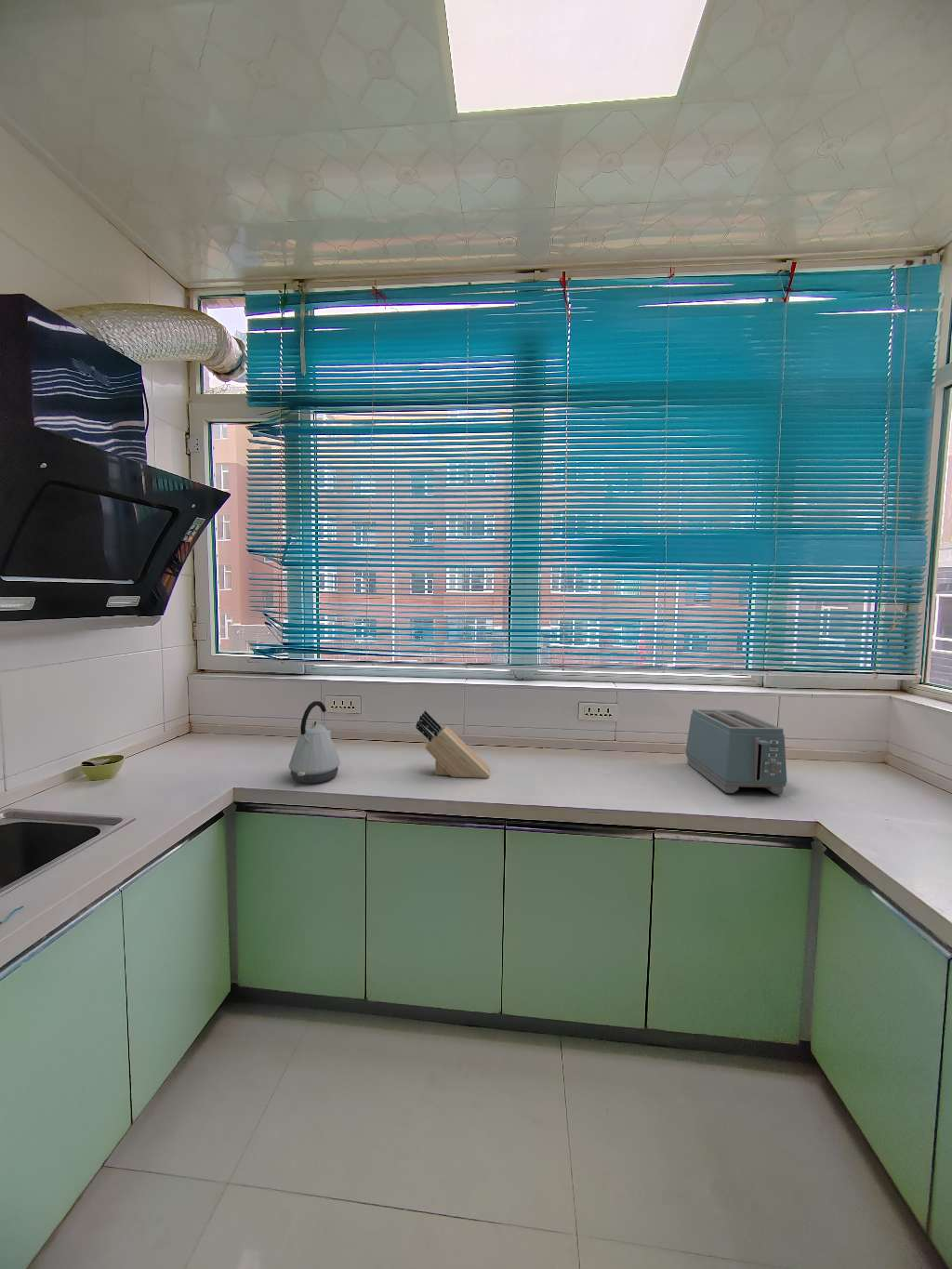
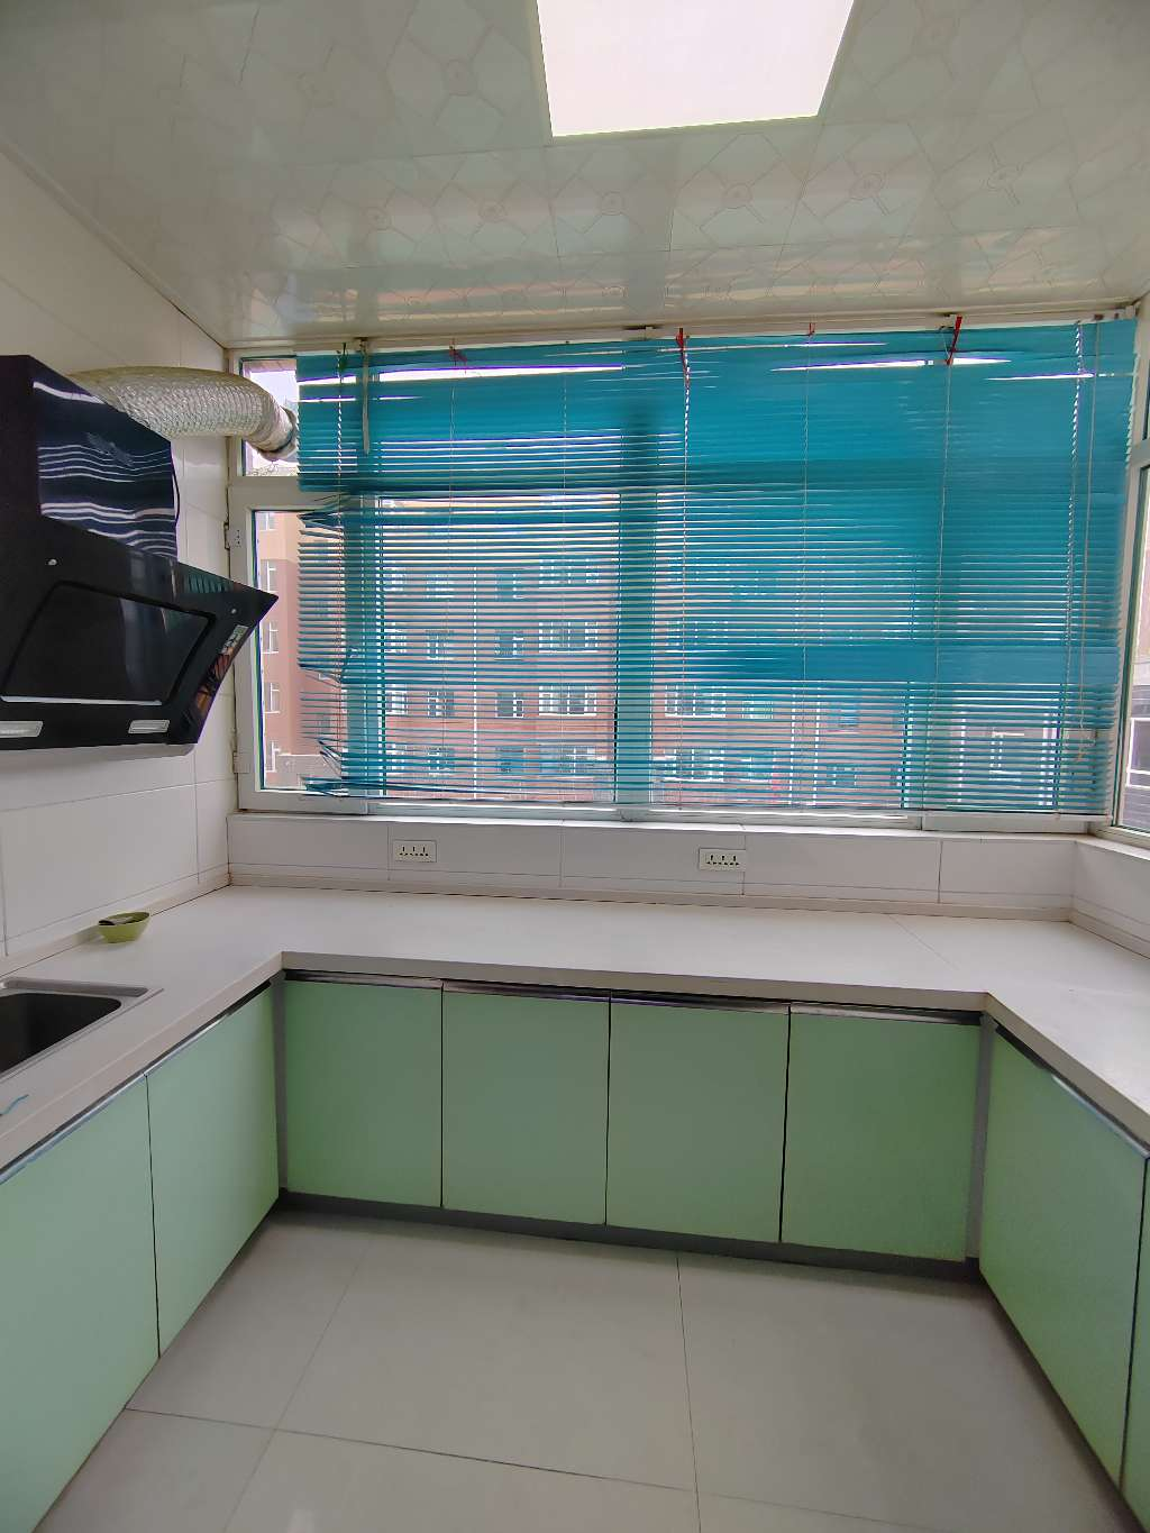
- knife block (453, 743)
- kettle (315, 738)
- toaster (735, 749)
